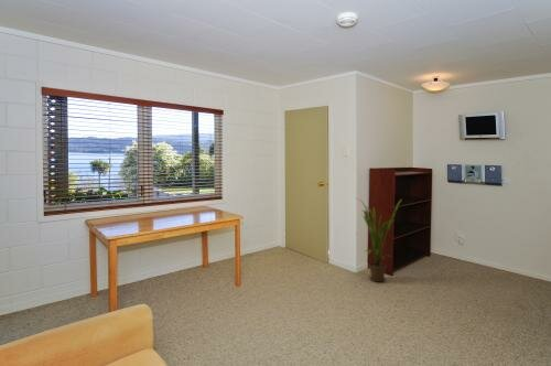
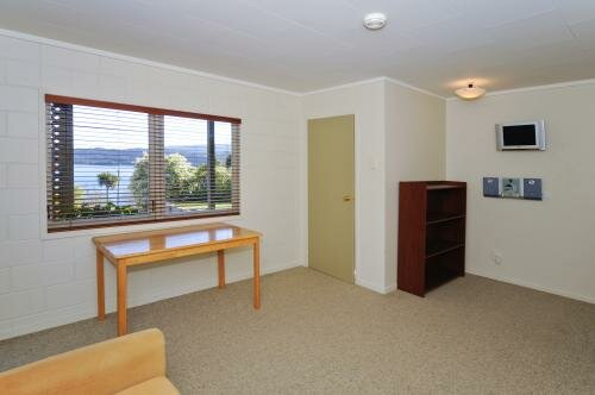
- house plant (372, 238)
